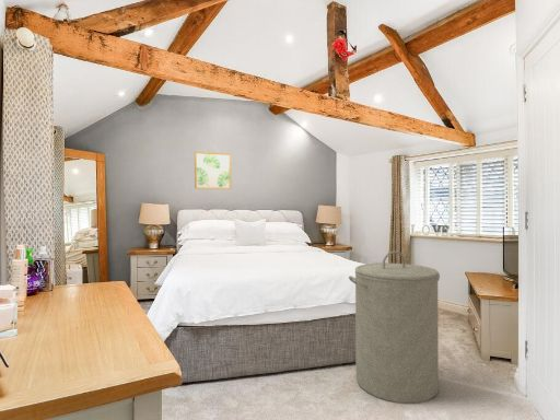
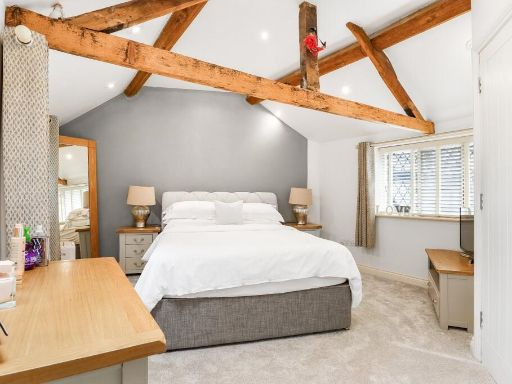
- wall art (212, 171)
- laundry hamper (395, 316)
